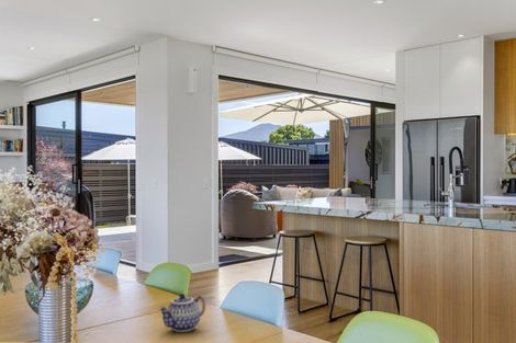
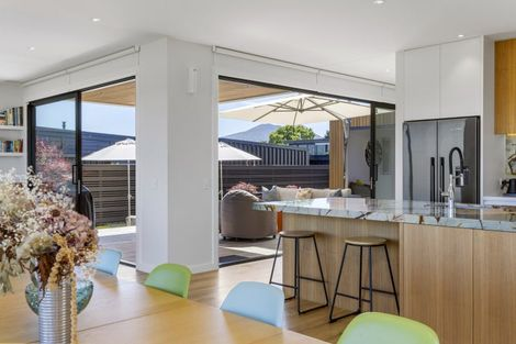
- teapot (182, 310)
